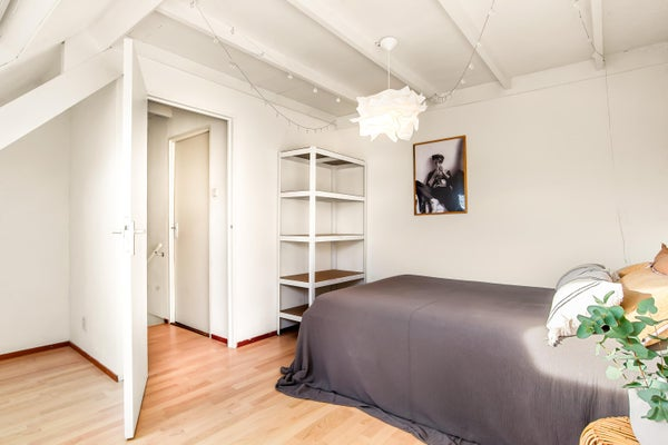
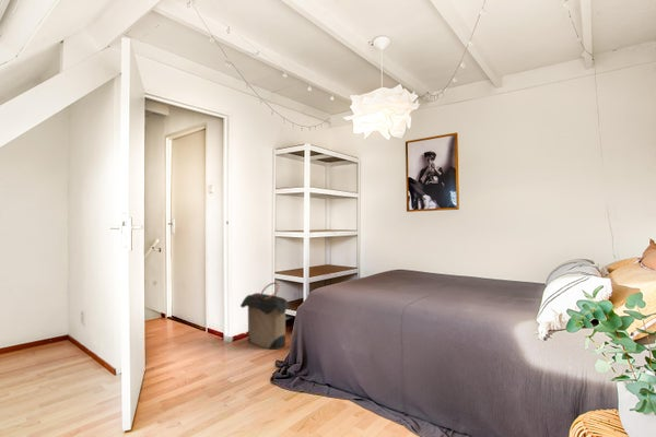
+ laundry hamper (265, 312)
